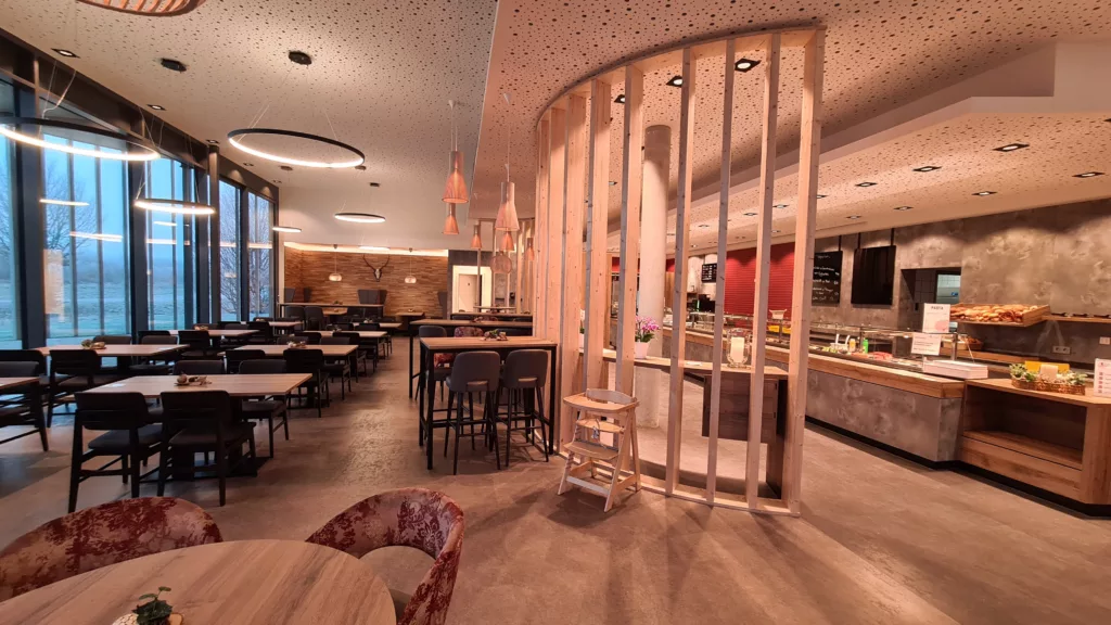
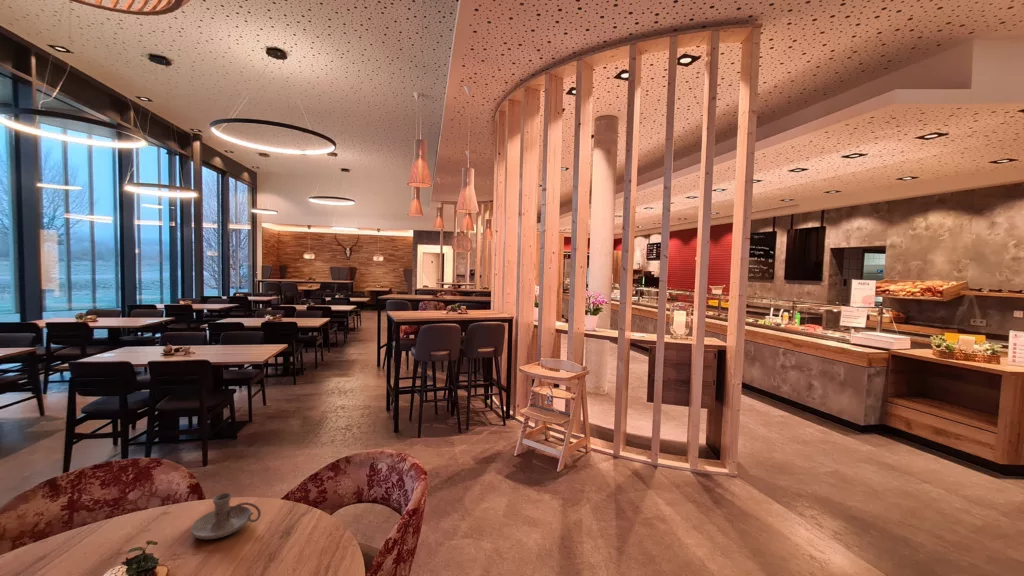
+ candle holder (228, 512)
